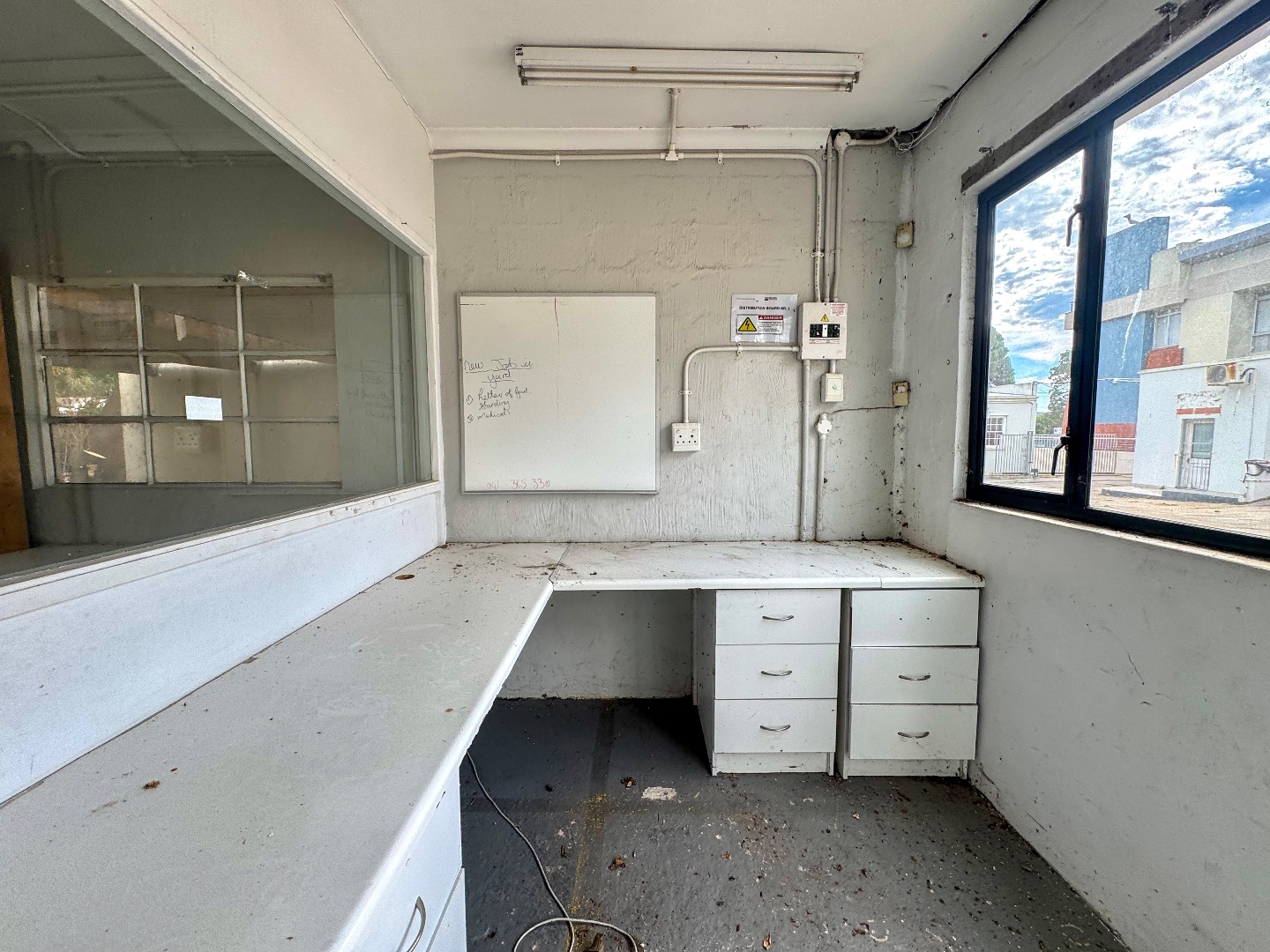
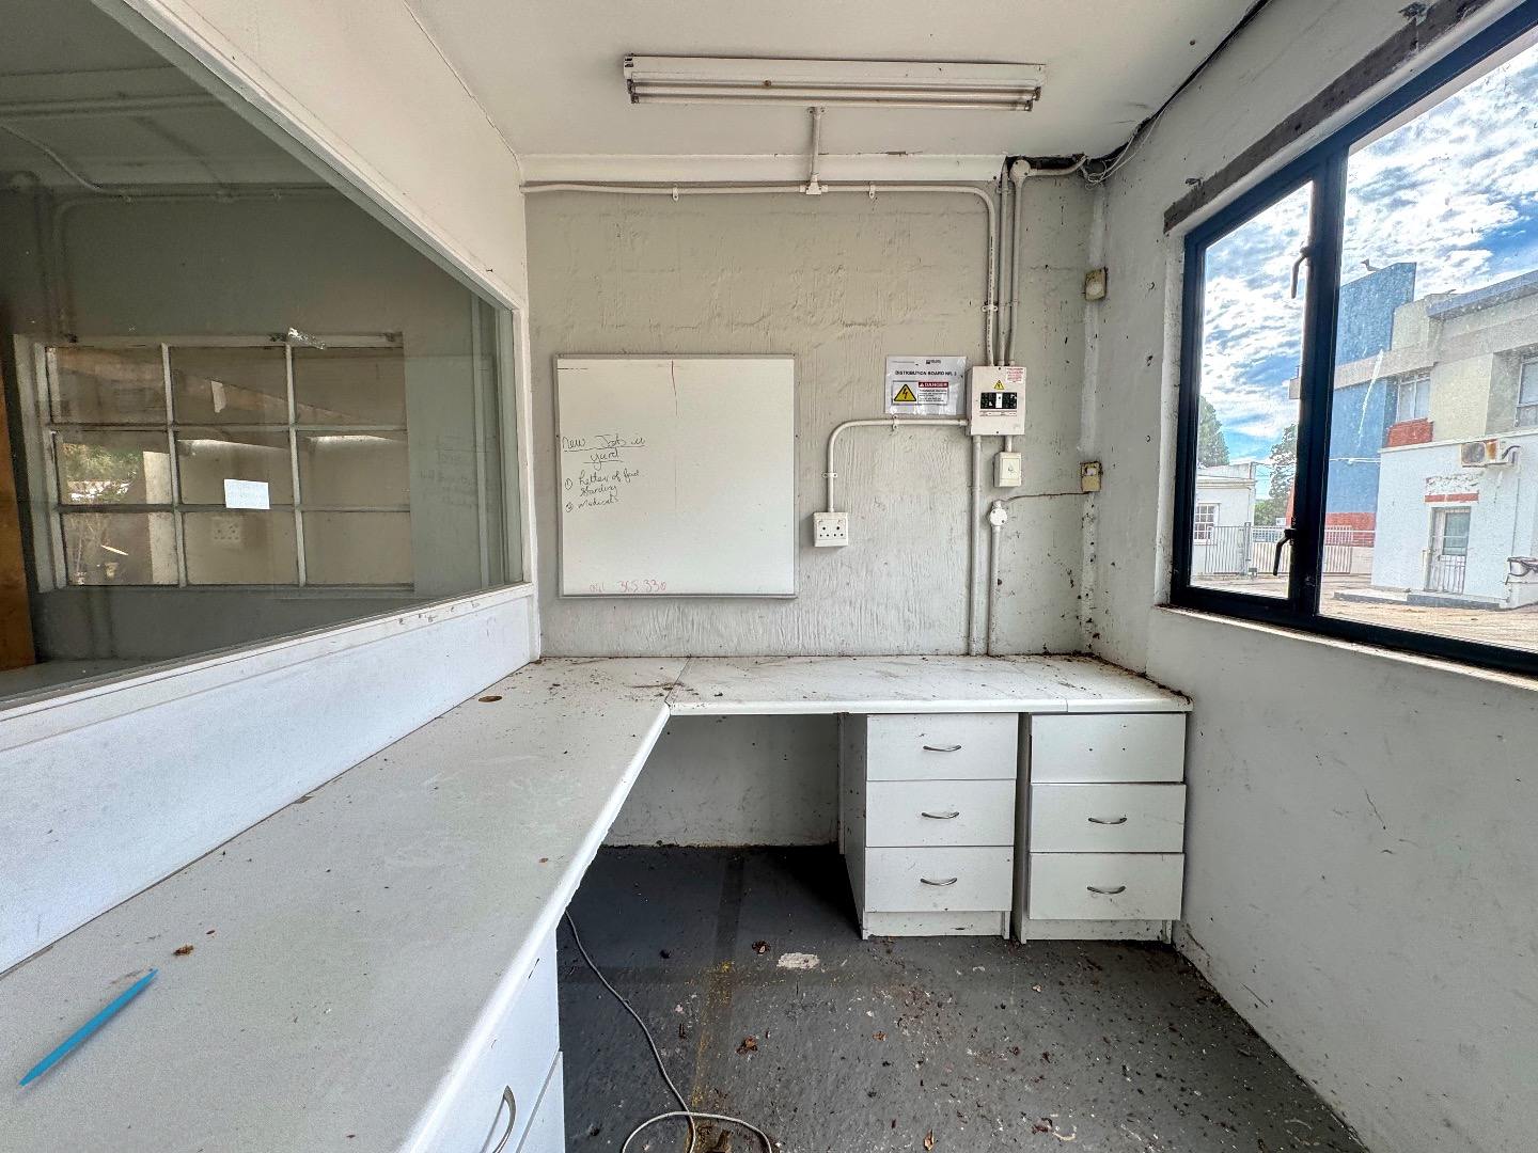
+ pen (96, 1020)
